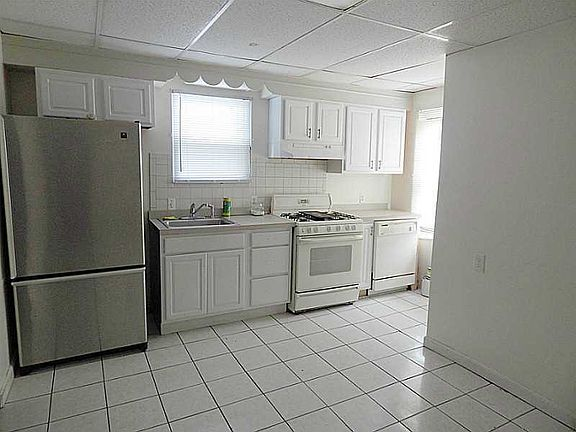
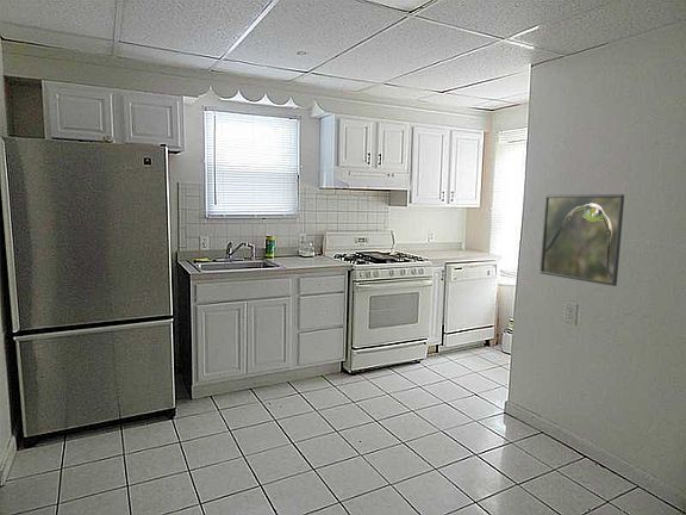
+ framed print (578, 237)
